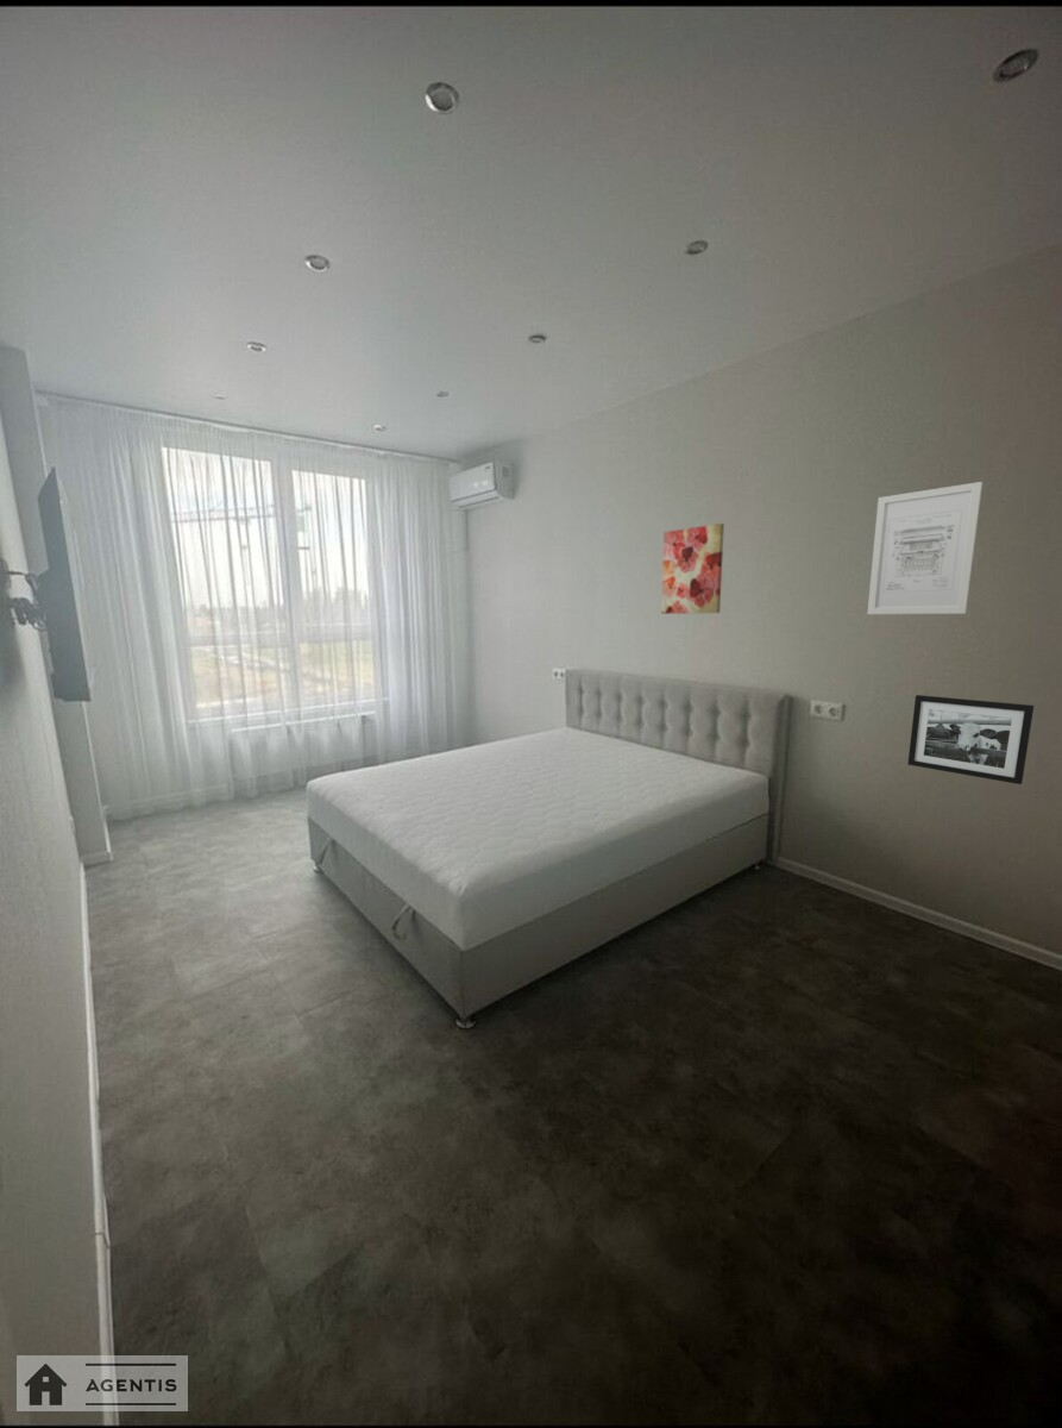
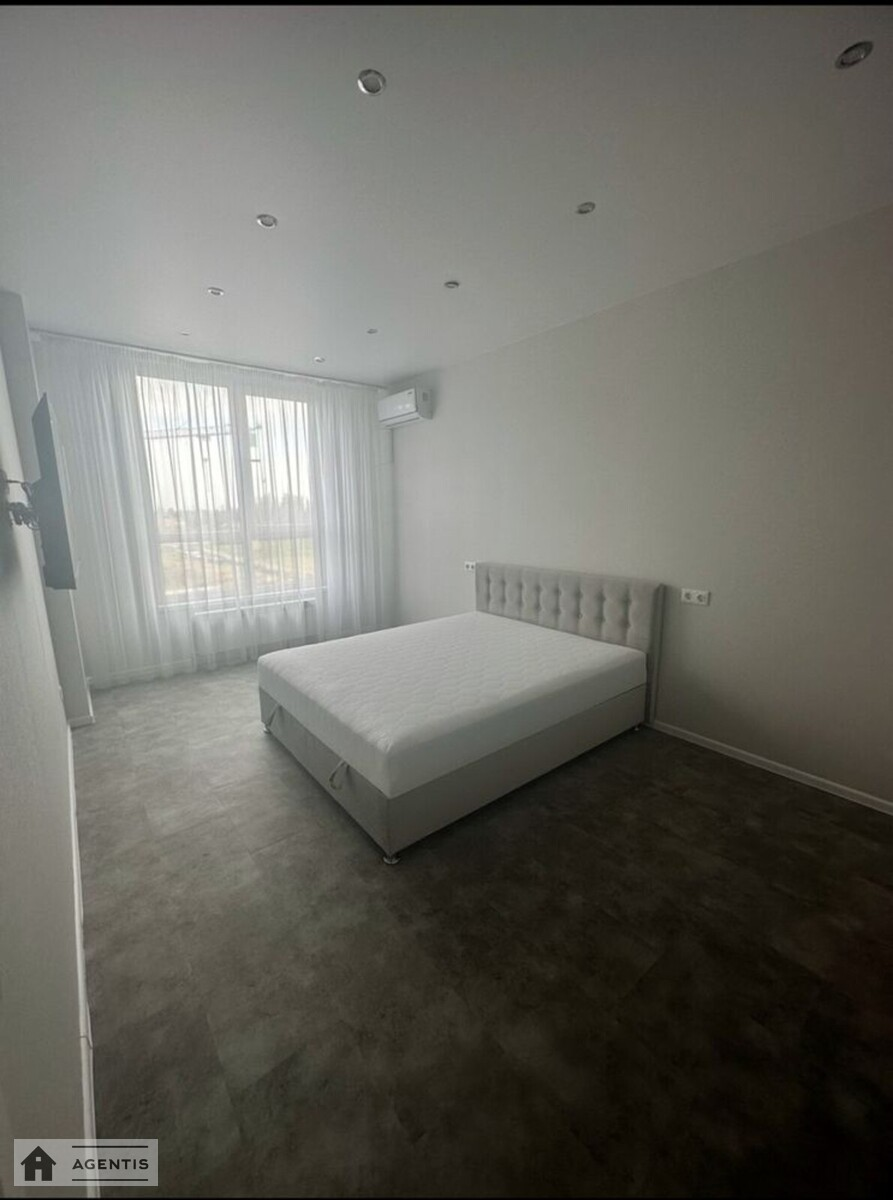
- wall art (920, 553)
- picture frame (966, 737)
- wall art (691, 571)
